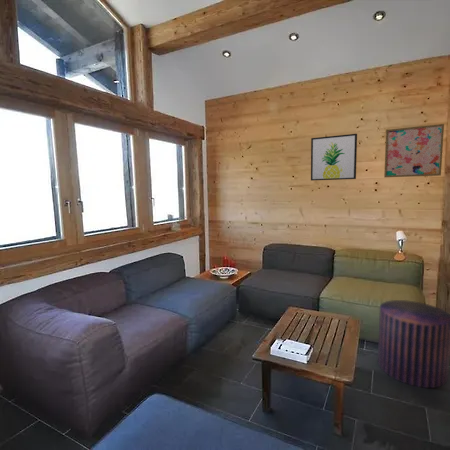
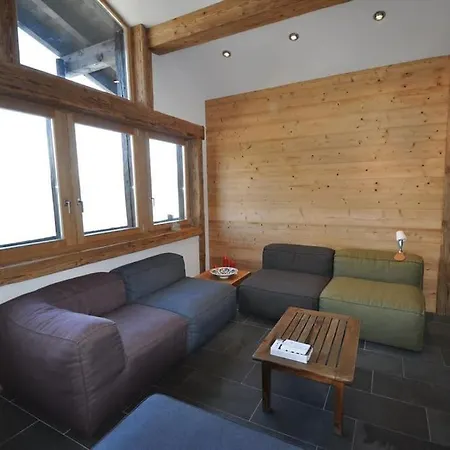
- wall art (412, 152)
- stool (412, 340)
- wall art (333, 158)
